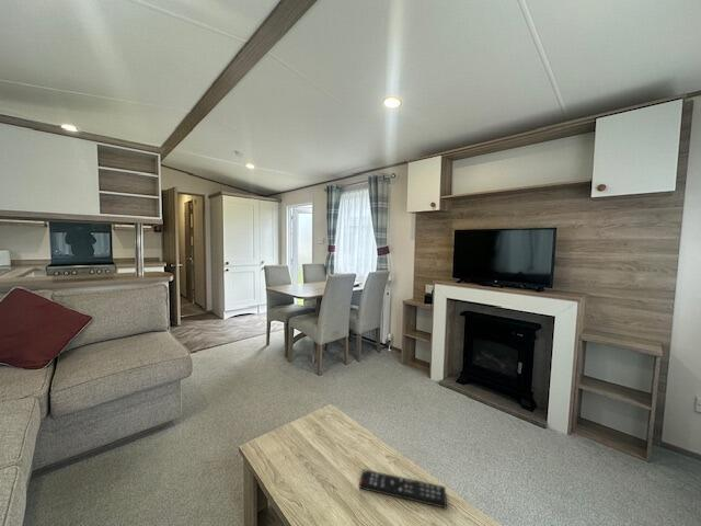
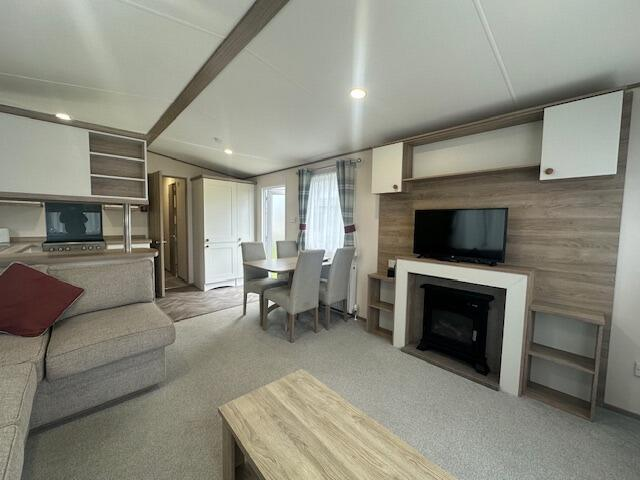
- remote control (401, 487)
